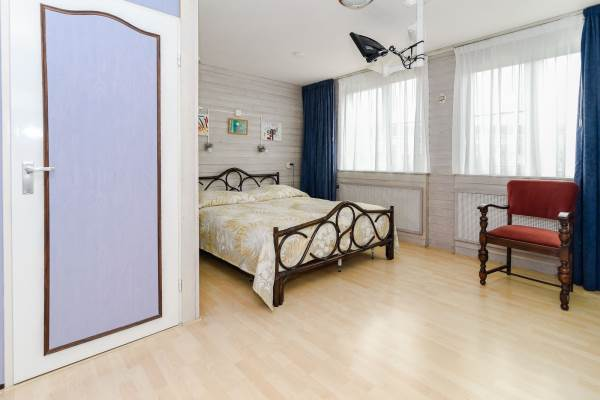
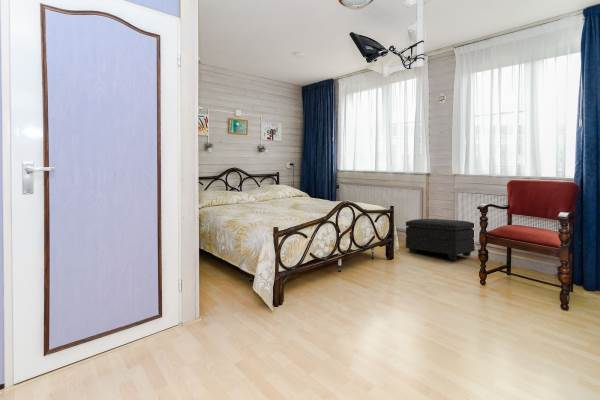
+ footstool (439, 237)
